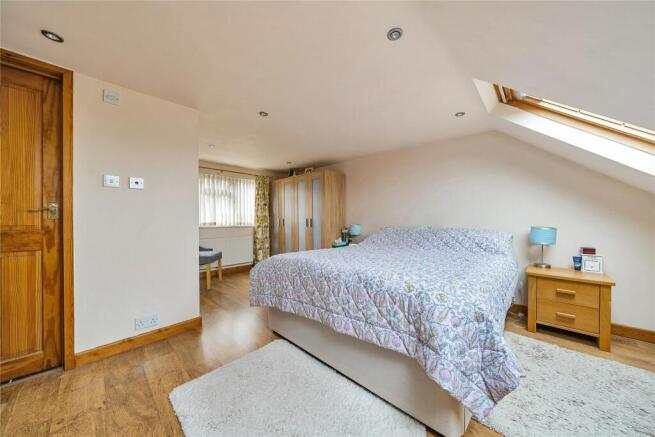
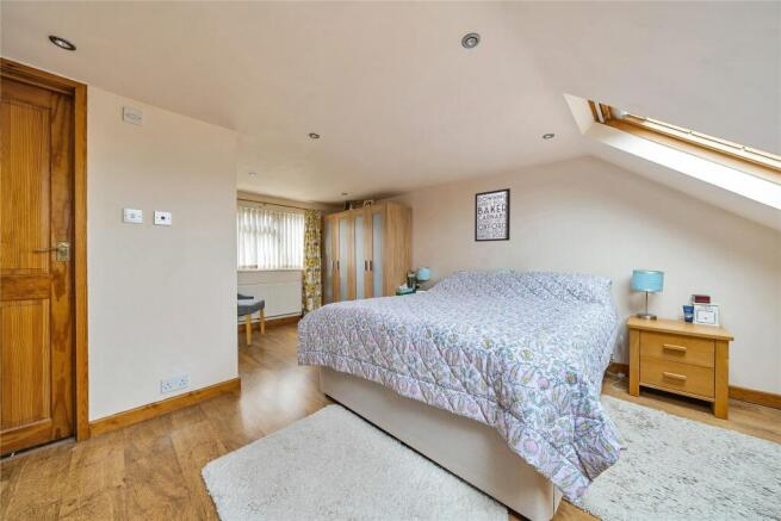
+ wall art (491, 216)
